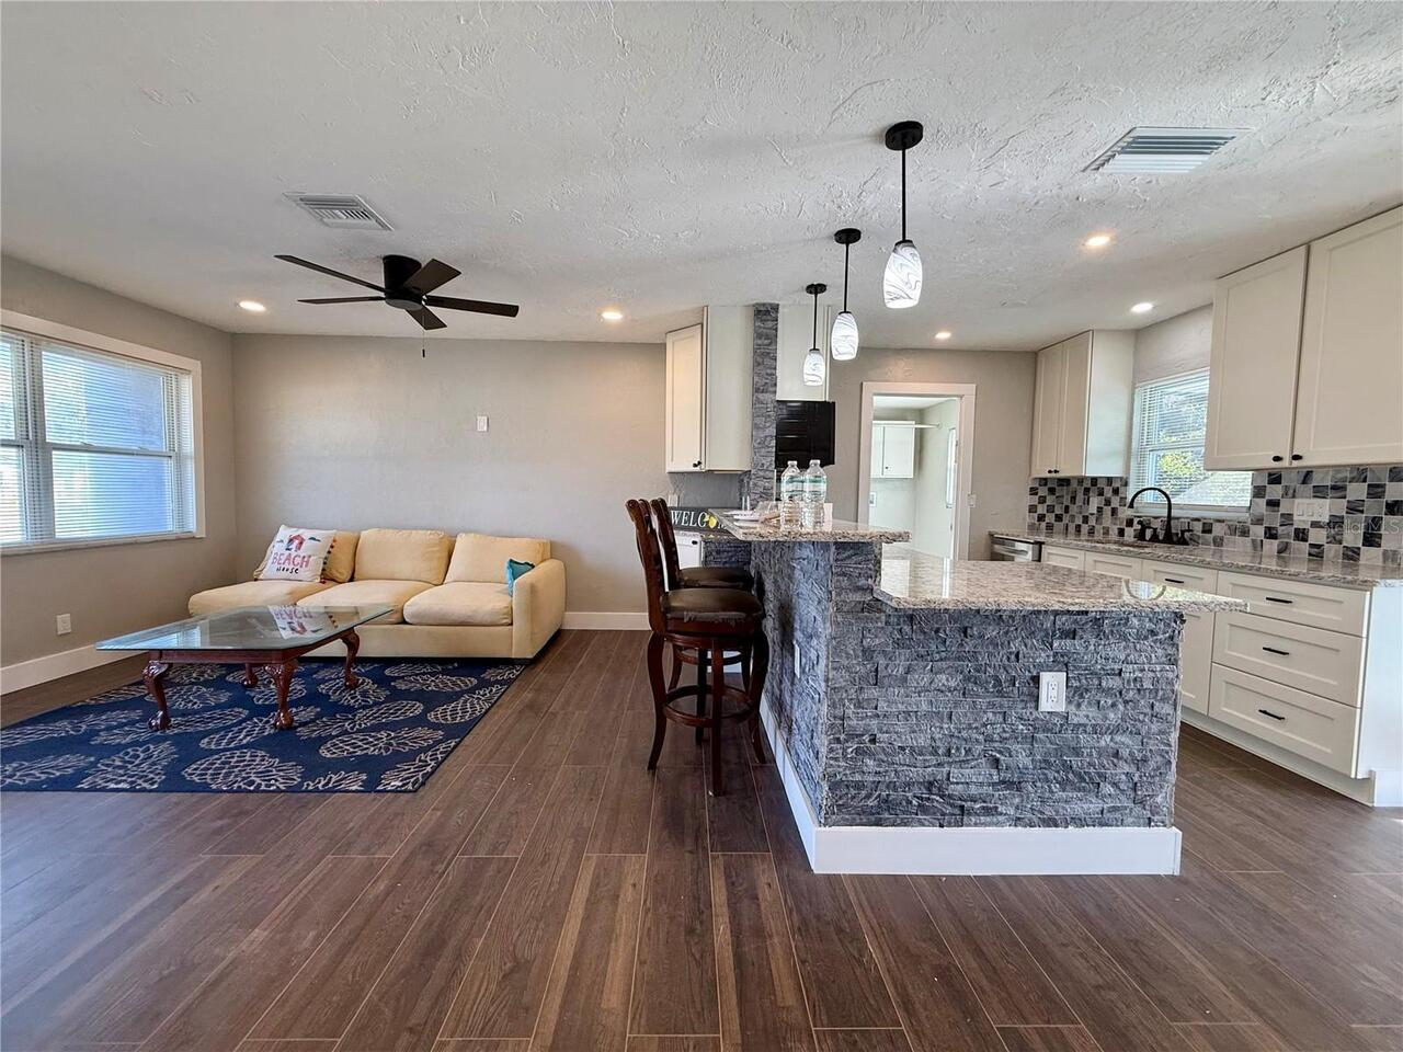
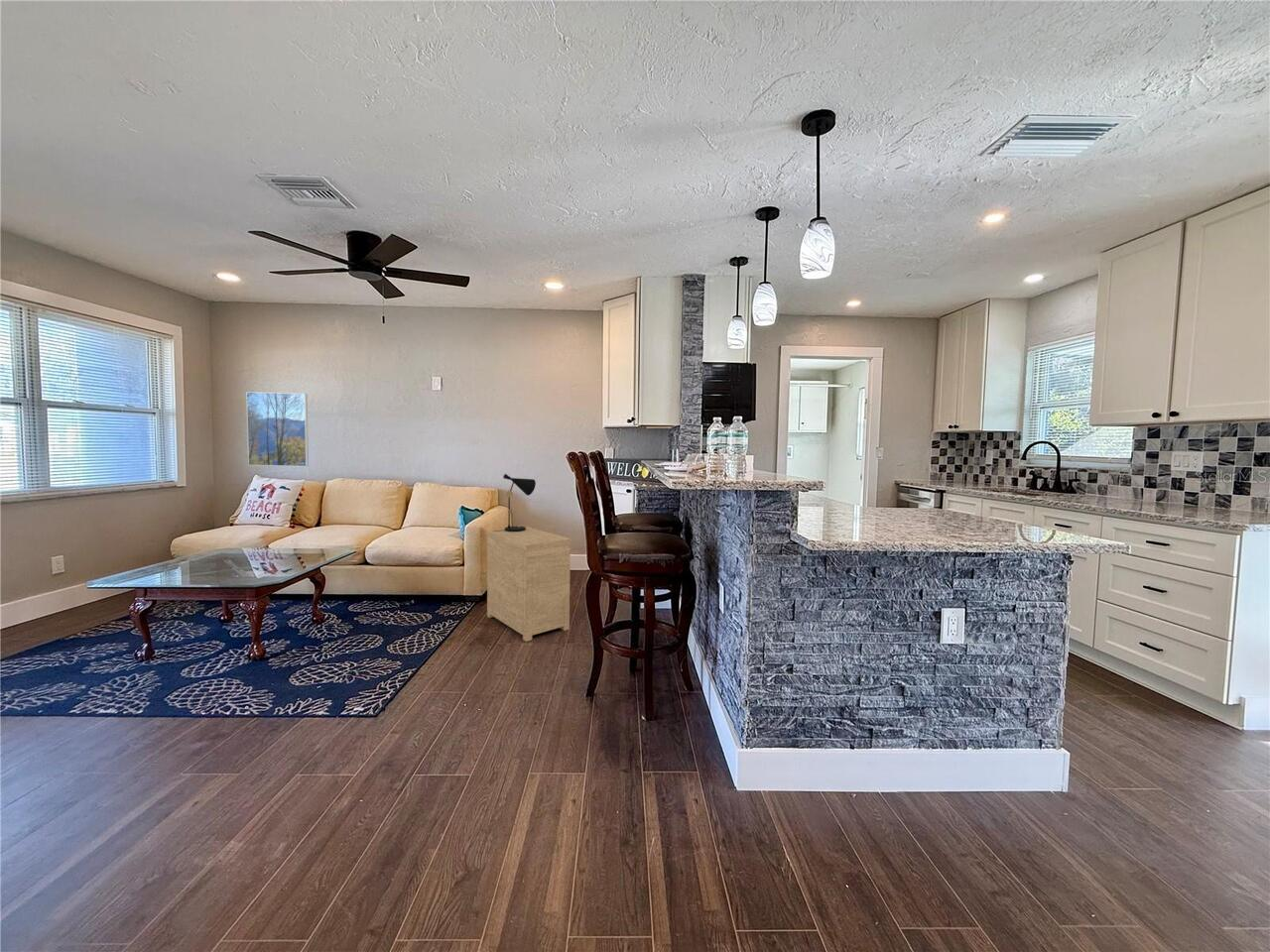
+ table lamp (509, 502)
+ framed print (277, 429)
+ side table (530, 578)
